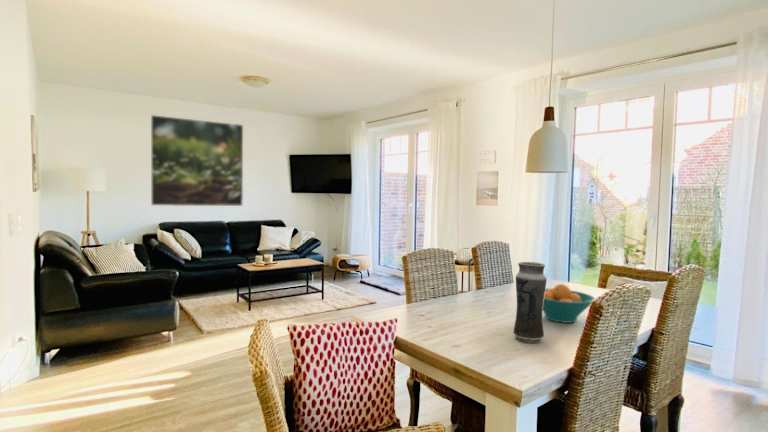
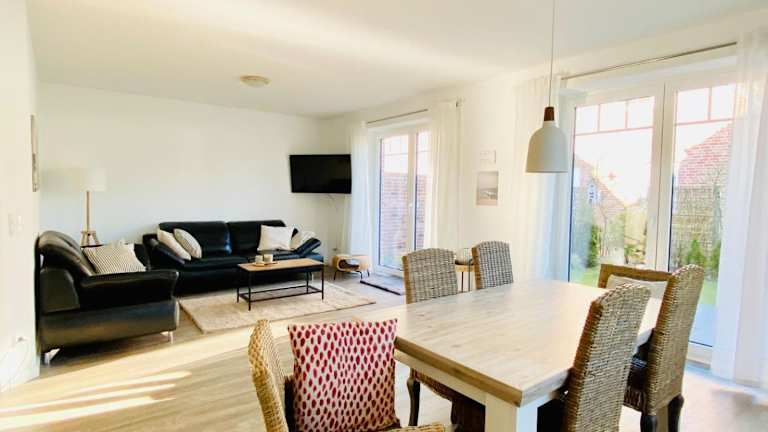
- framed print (199, 163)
- fruit bowl (561, 301)
- vase (529, 301)
